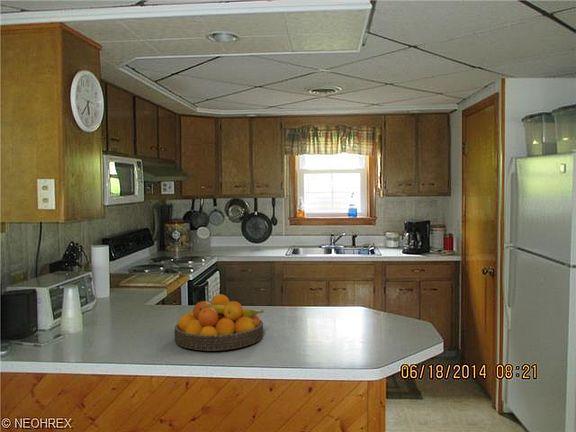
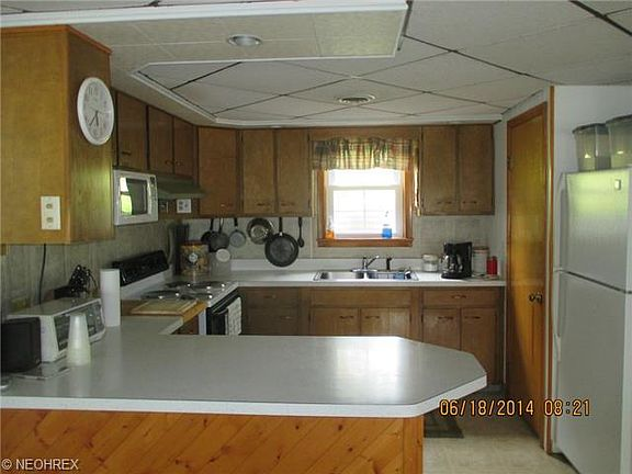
- fruit bowl (219, 318)
